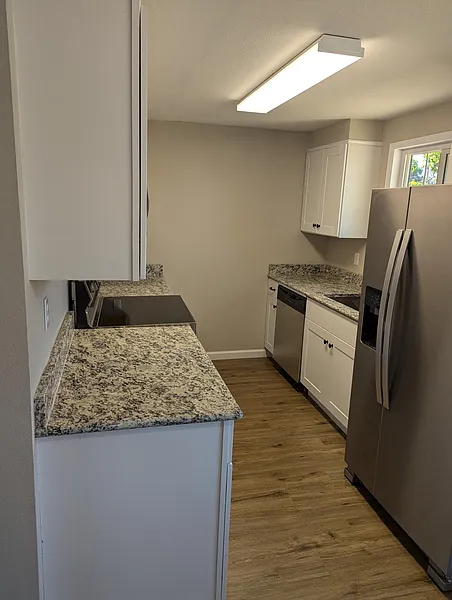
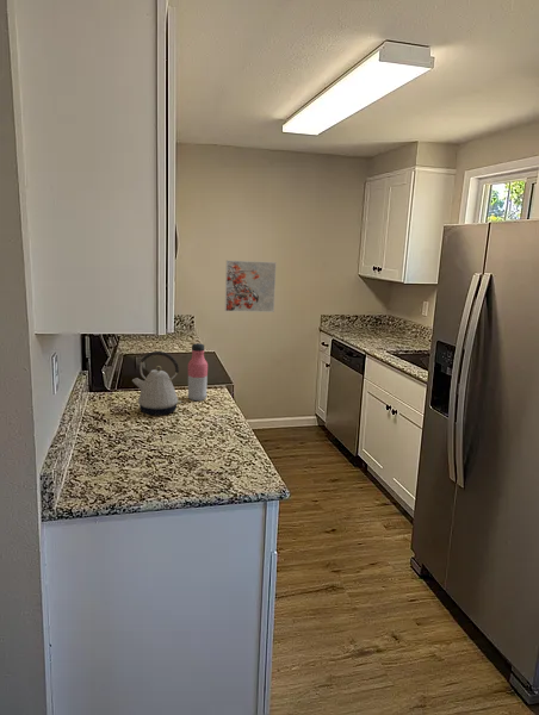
+ kettle (156, 381)
+ water bottle (197, 371)
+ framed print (250, 286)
